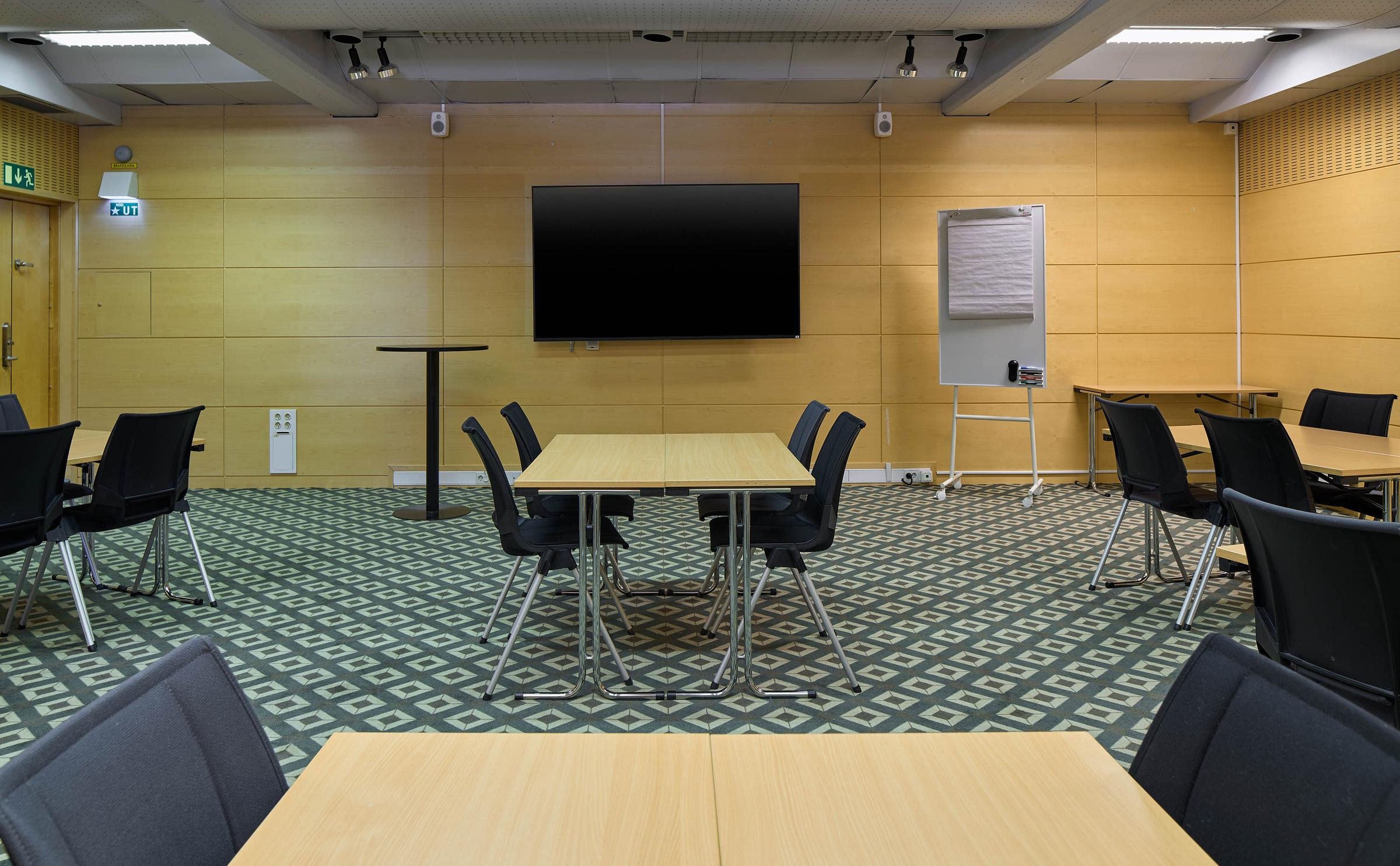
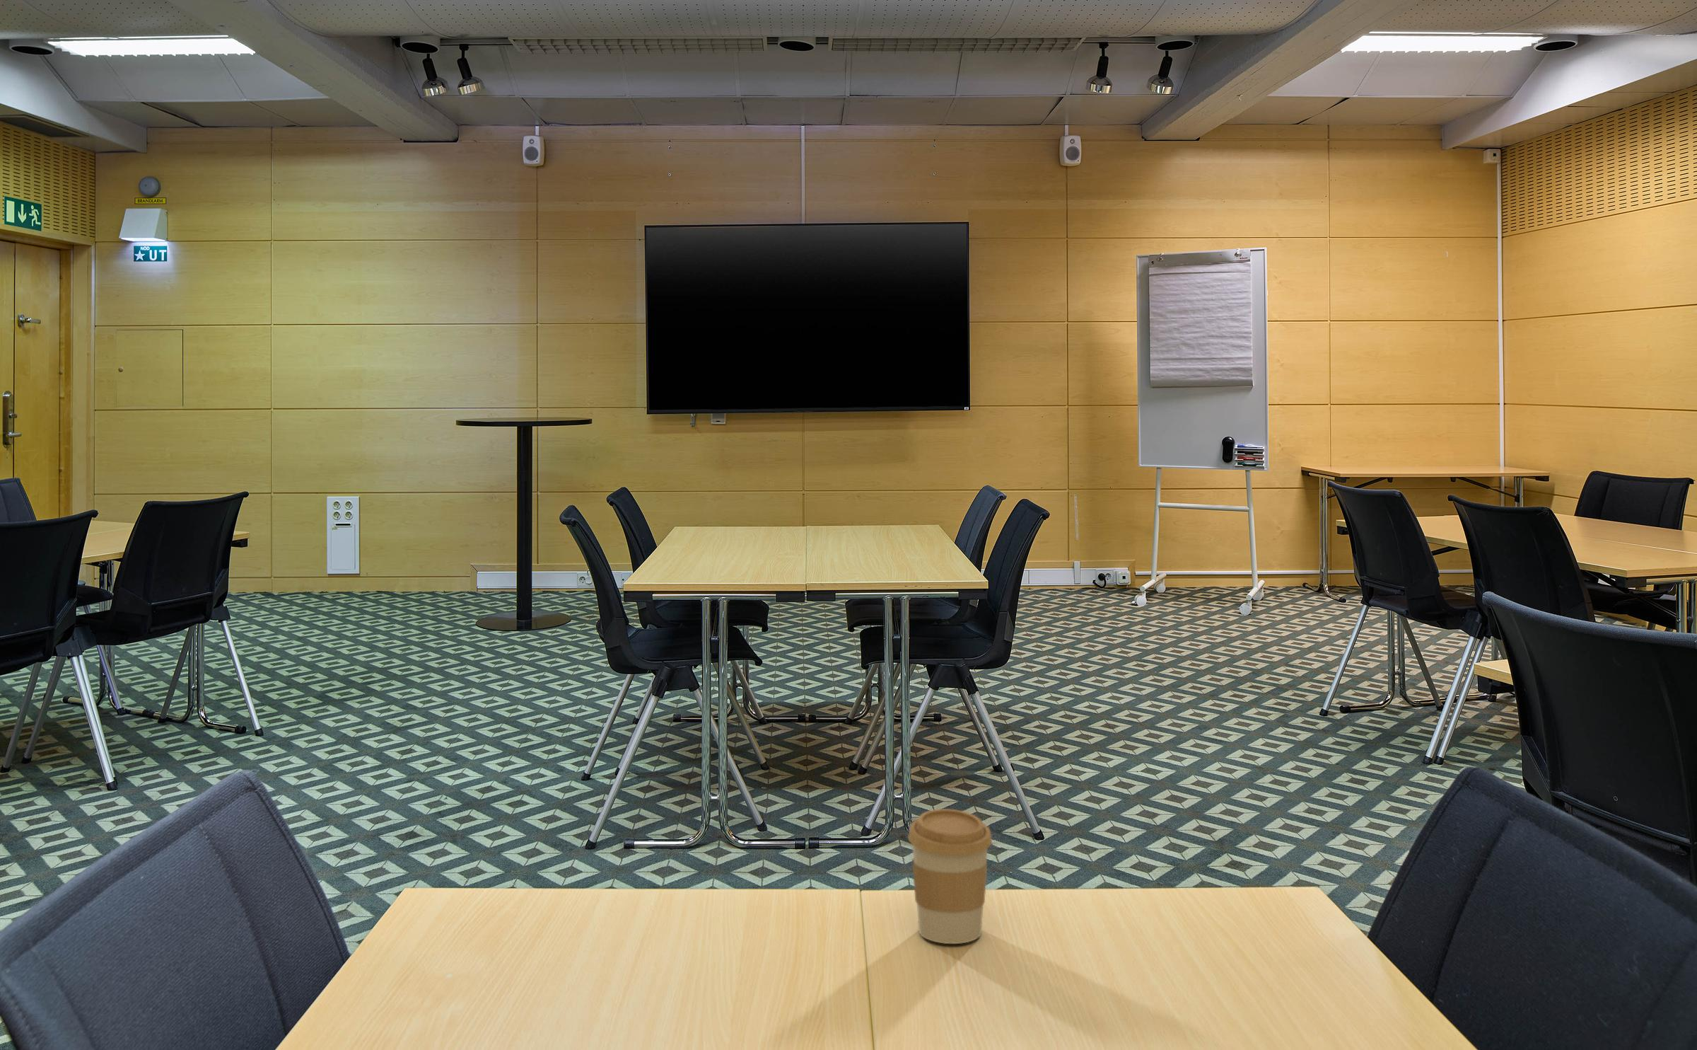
+ coffee cup (949, 874)
